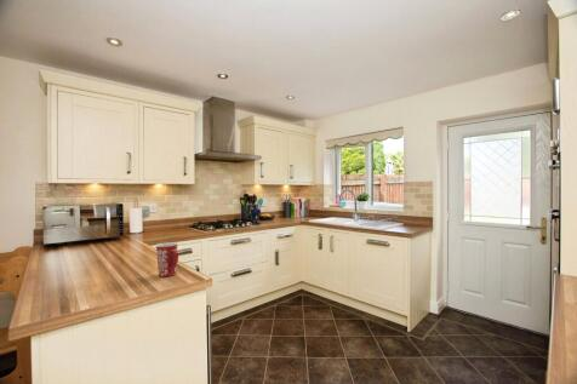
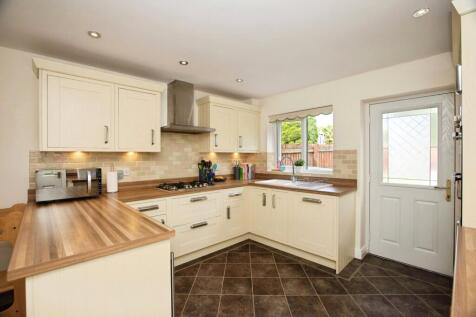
- mug (168, 259)
